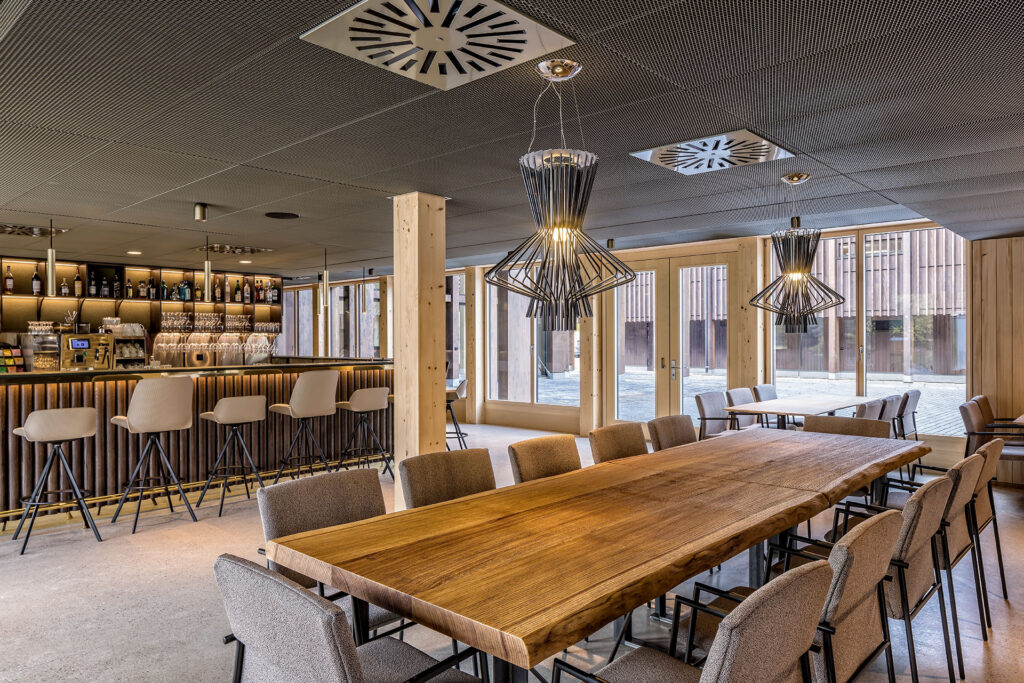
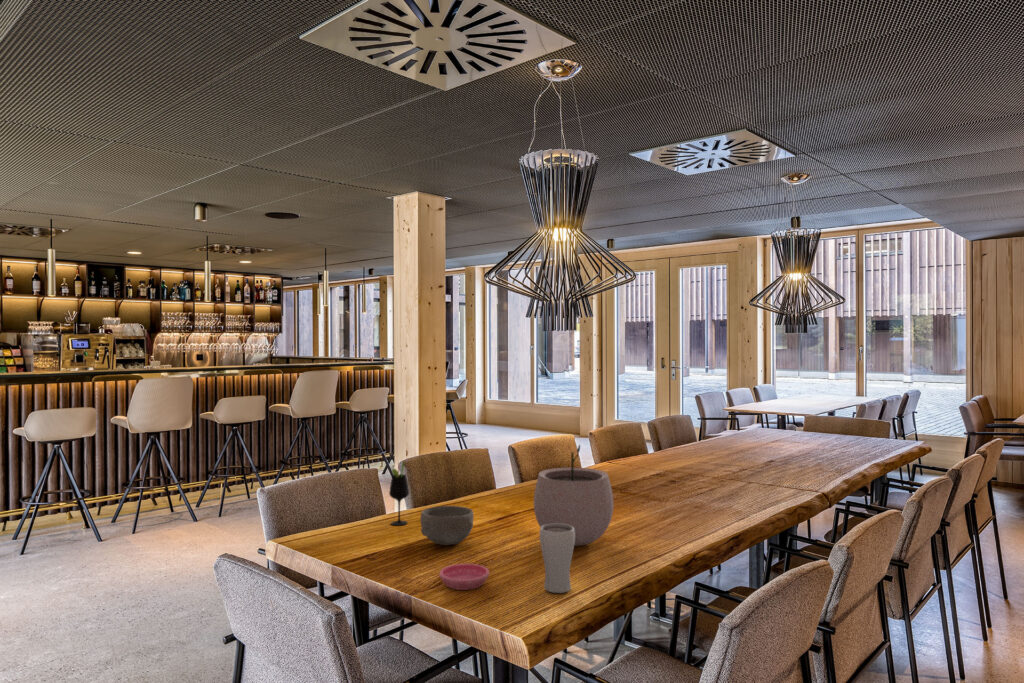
+ bowl (446, 527)
+ plant pot (573, 493)
+ saucer (464, 577)
+ wine glass (398, 493)
+ drinking glass (557, 558)
